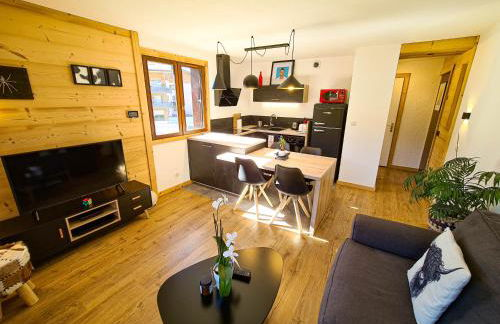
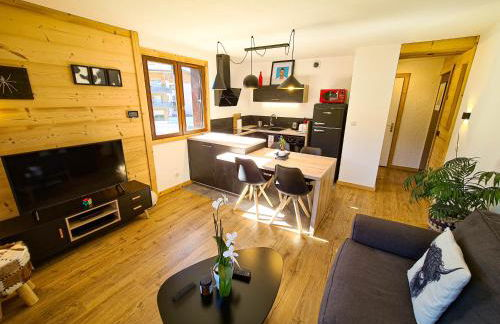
+ remote control (185, 290)
